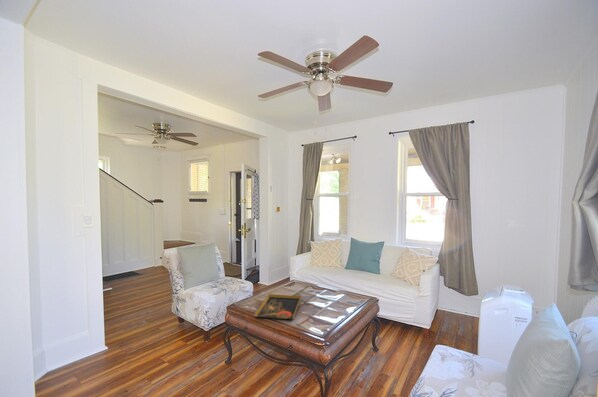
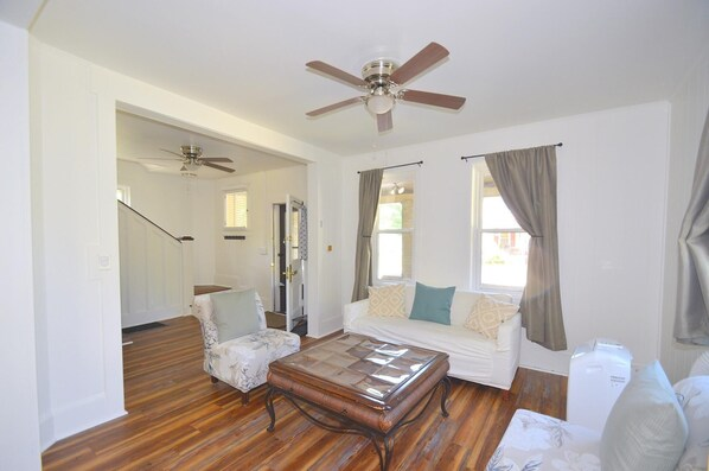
- decorative tray (279, 306)
